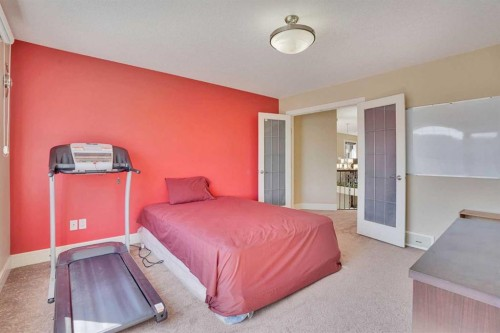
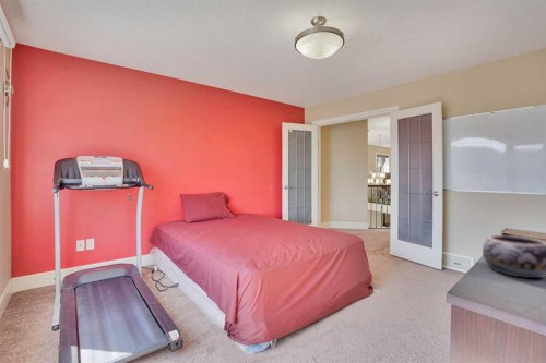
+ decorative bowl (515, 255)
